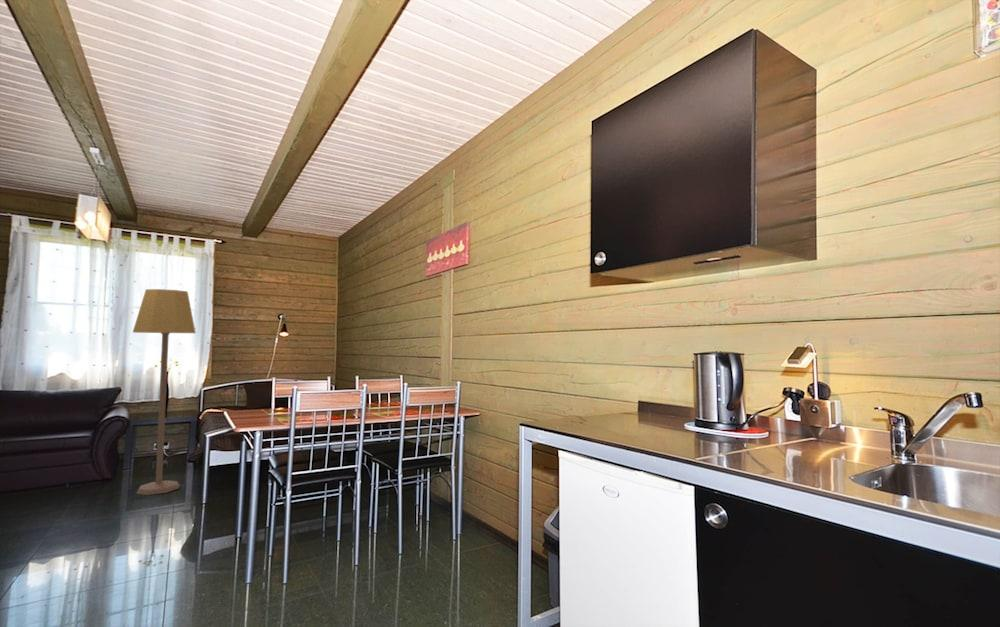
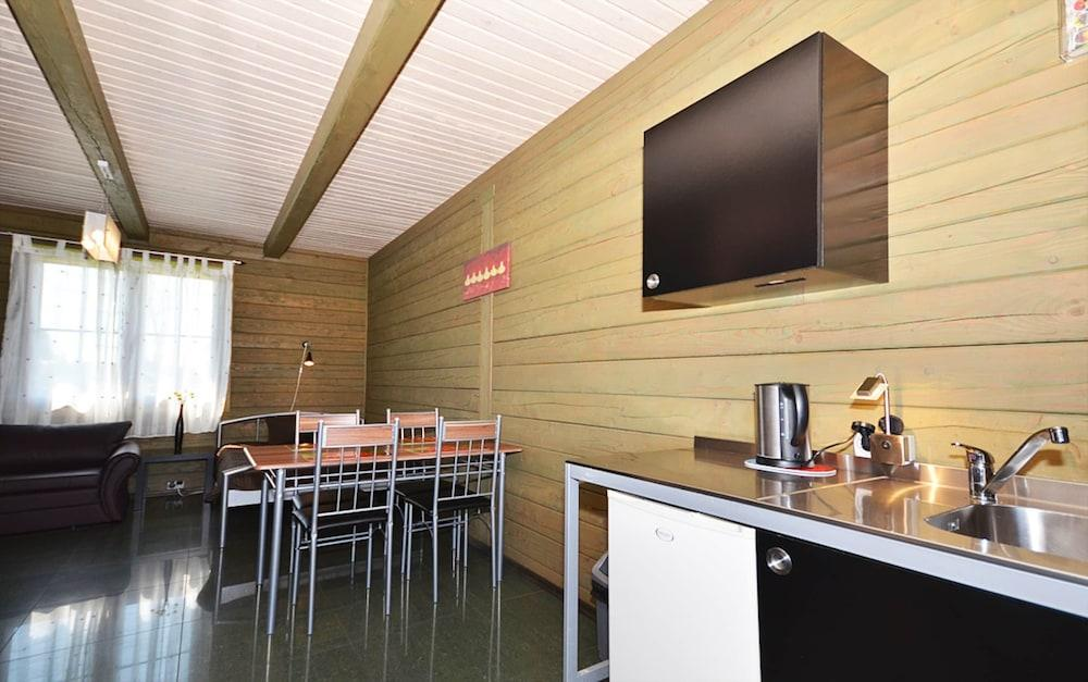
- lamp (163, 389)
